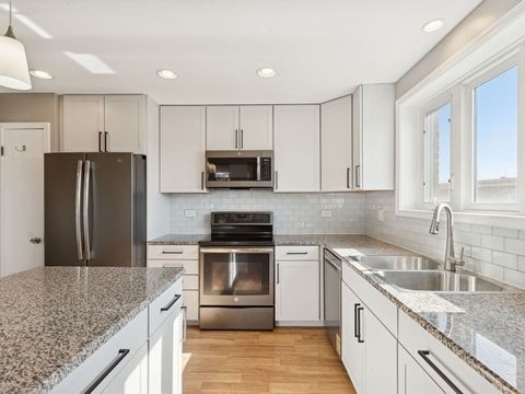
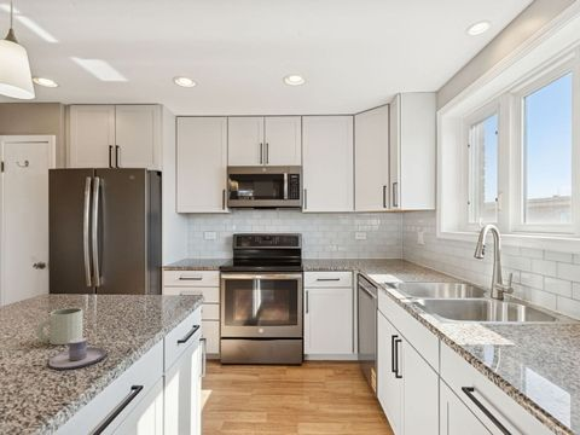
+ mug (59, 326)
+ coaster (79, 348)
